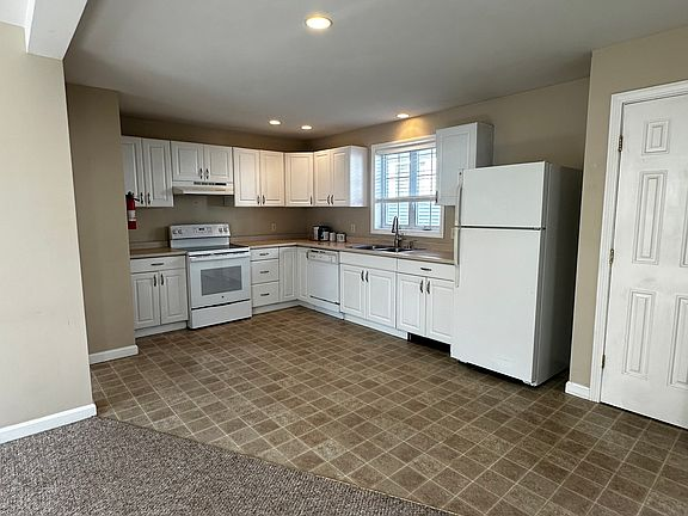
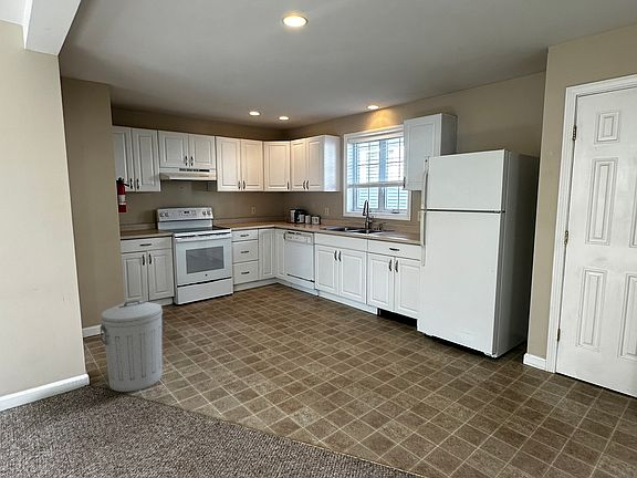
+ trash can (134, 341)
